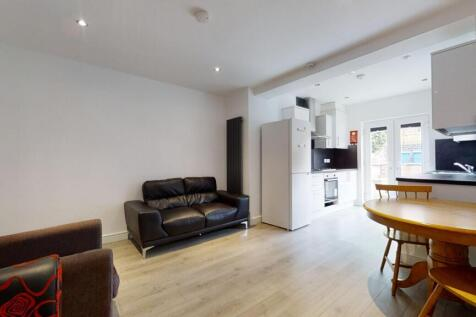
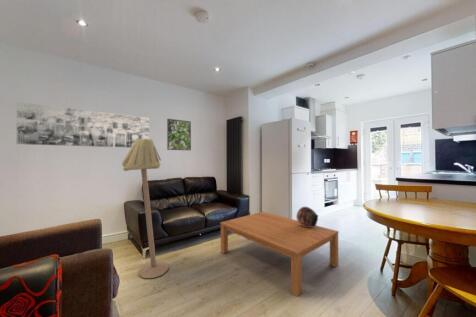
+ decorative sphere (307, 216)
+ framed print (179, 135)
+ wall art (93, 128)
+ coffee table (275, 242)
+ floor lamp (146, 205)
